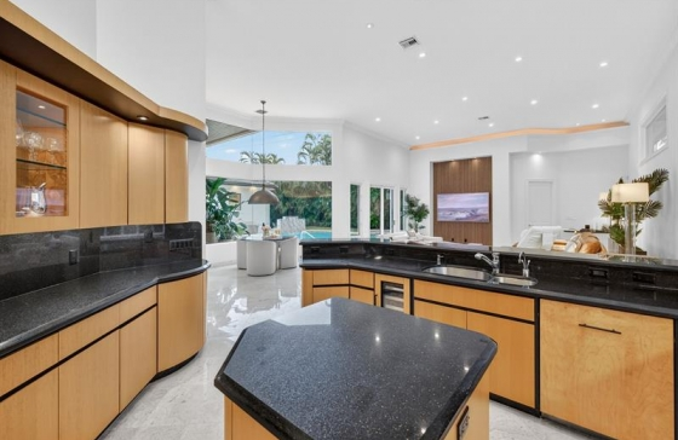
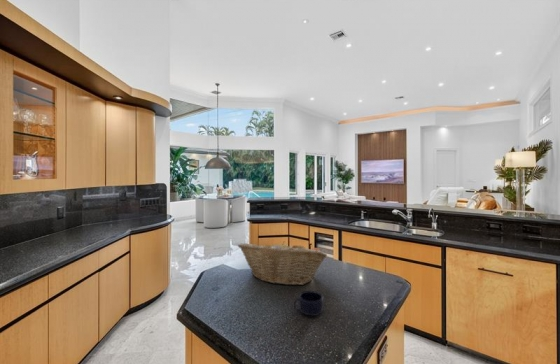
+ mug (308, 304)
+ fruit basket (281, 257)
